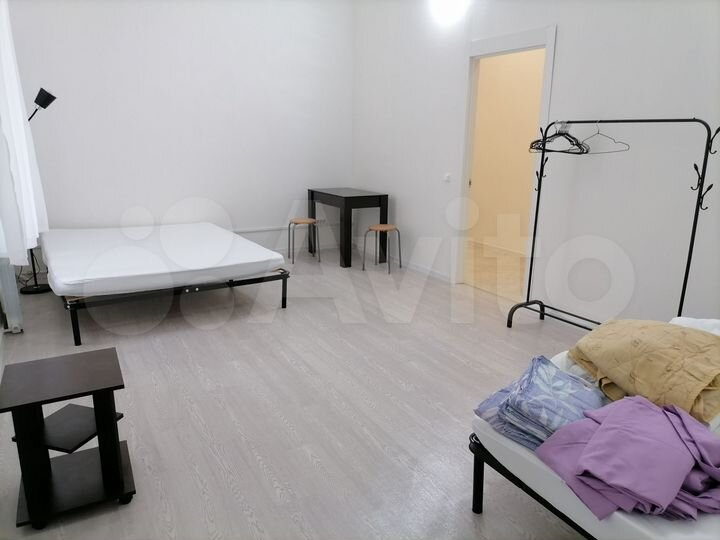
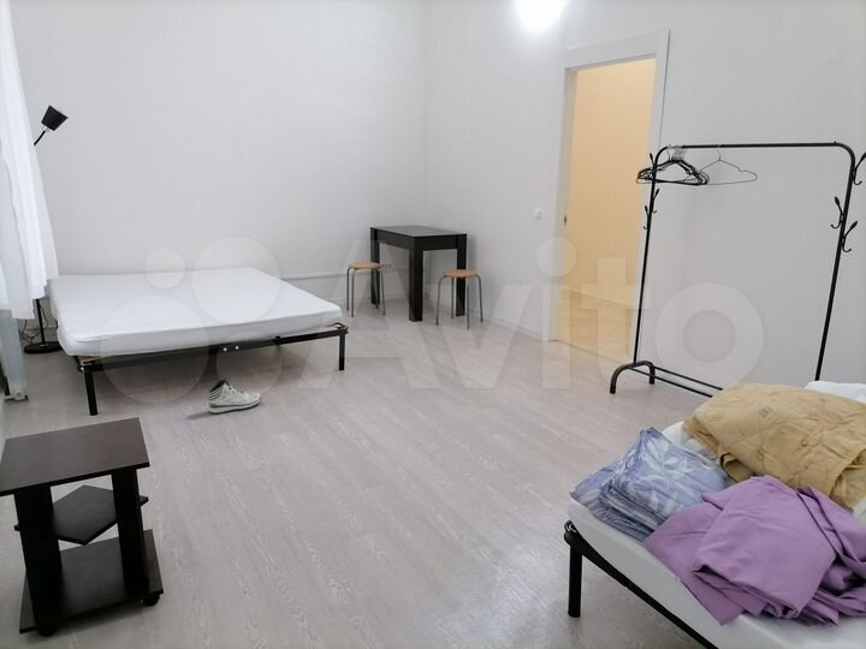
+ sneaker (235, 393)
